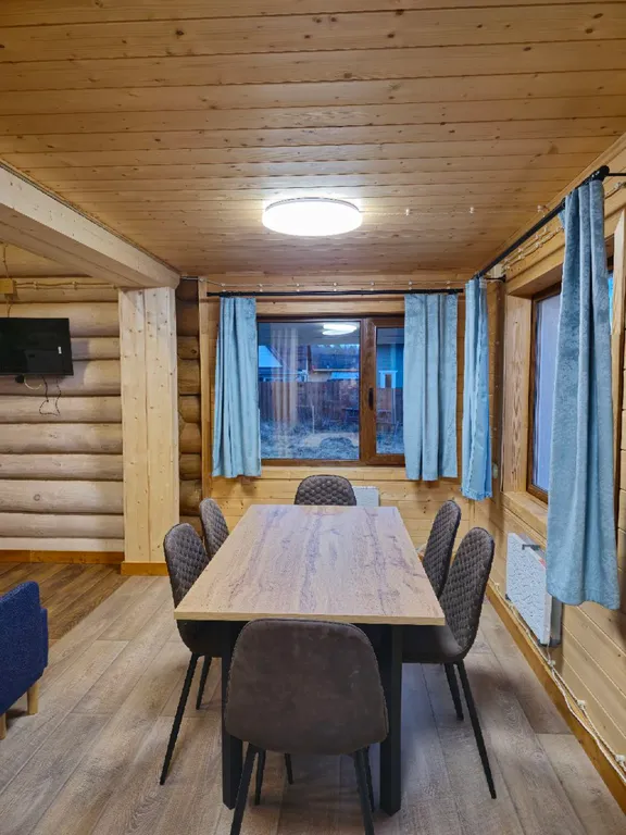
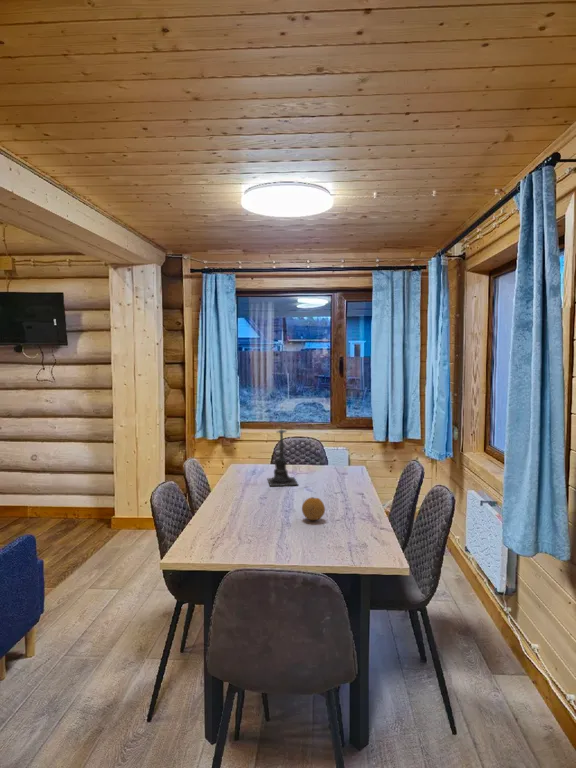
+ fruit (313, 508)
+ candle holder (282, 452)
